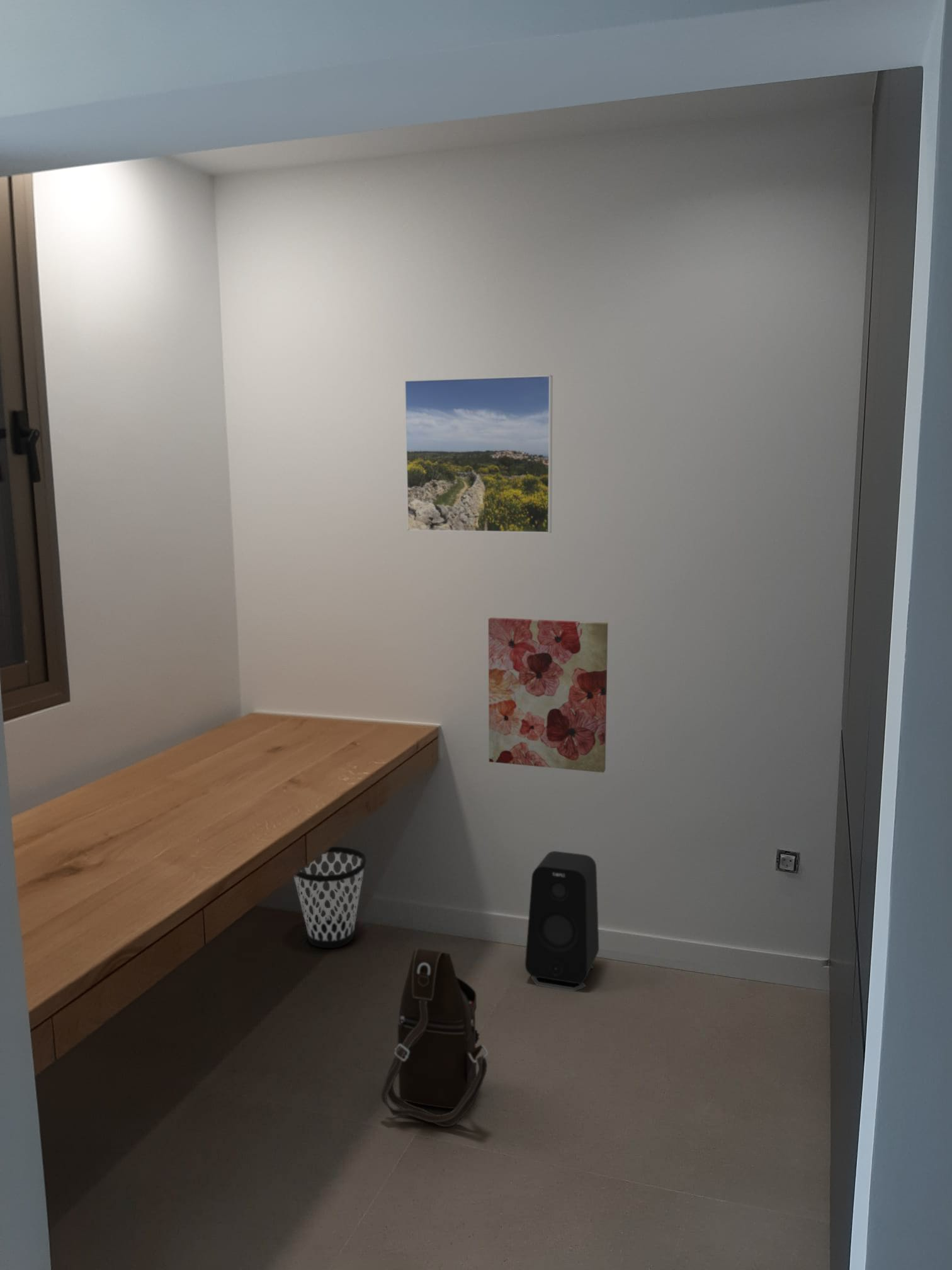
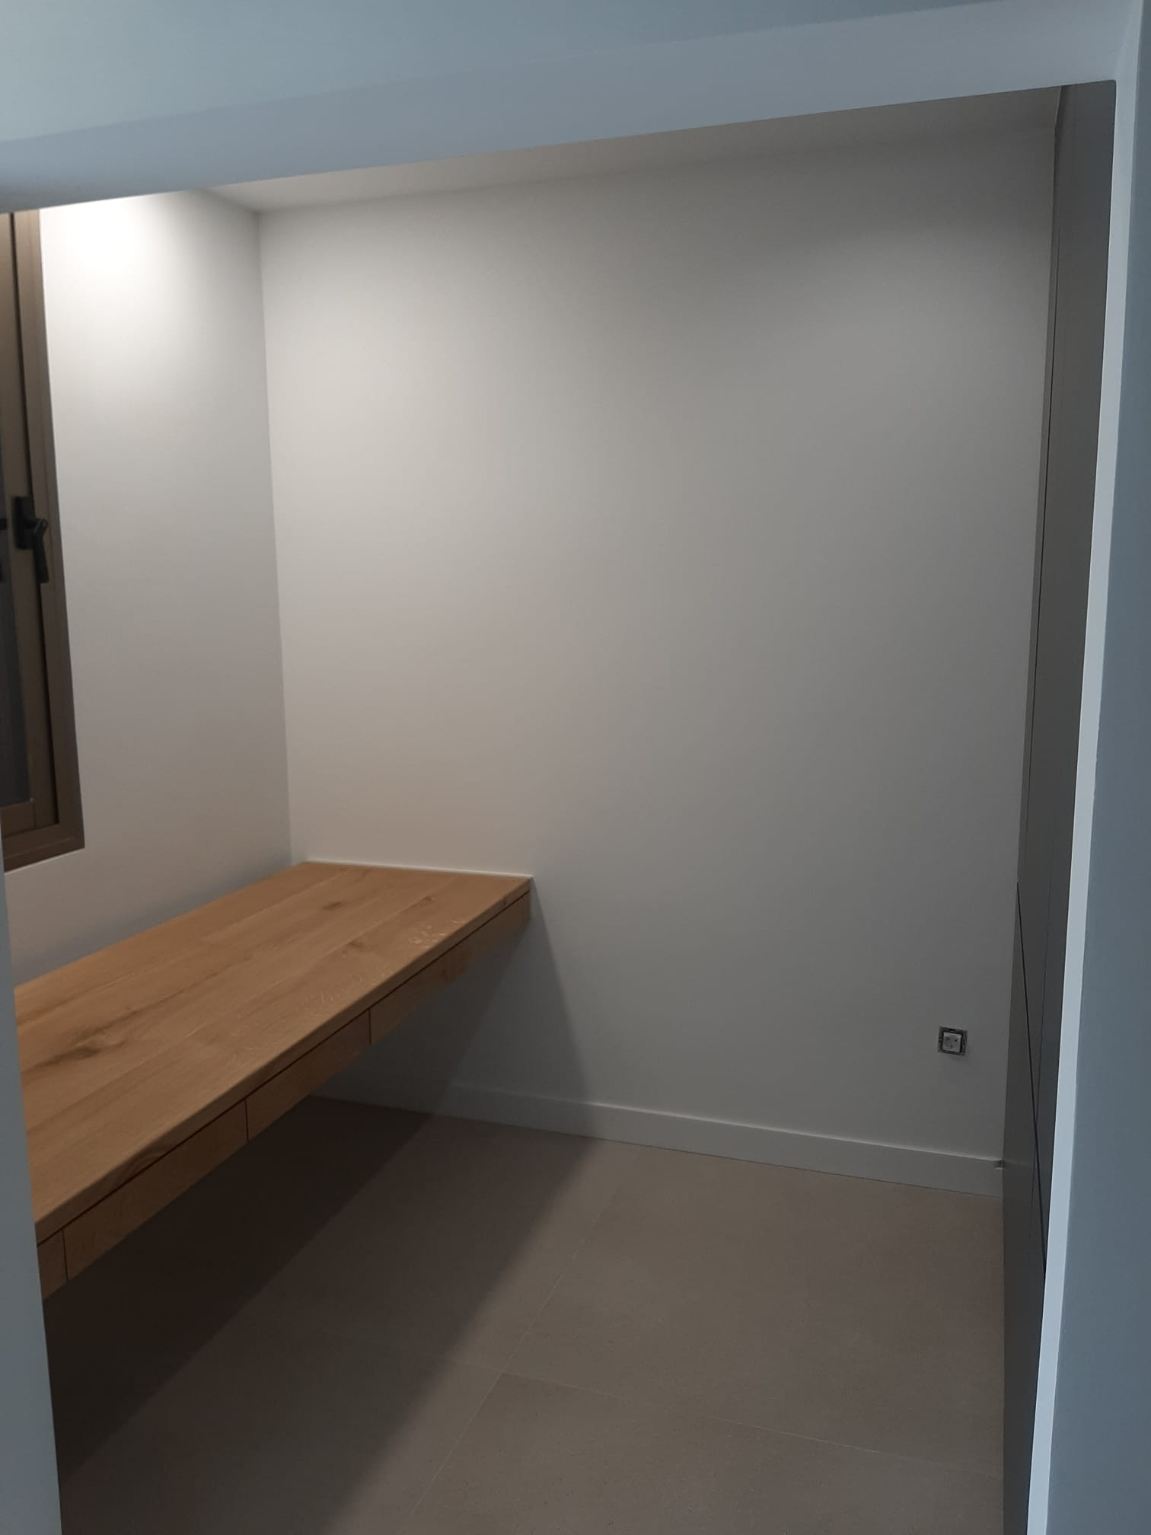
- speaker (563, 917)
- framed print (477, 455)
- wall art (547, 694)
- wastebasket (329, 900)
- shoulder bag (442, 1025)
